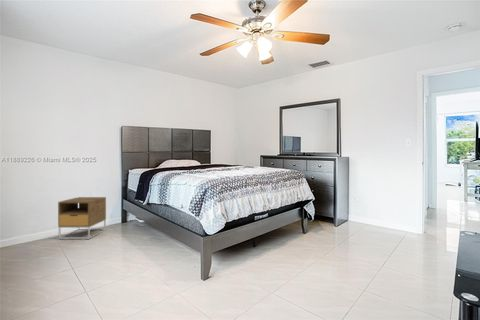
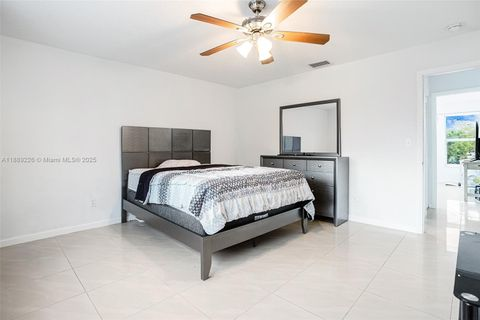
- nightstand (83, 216)
